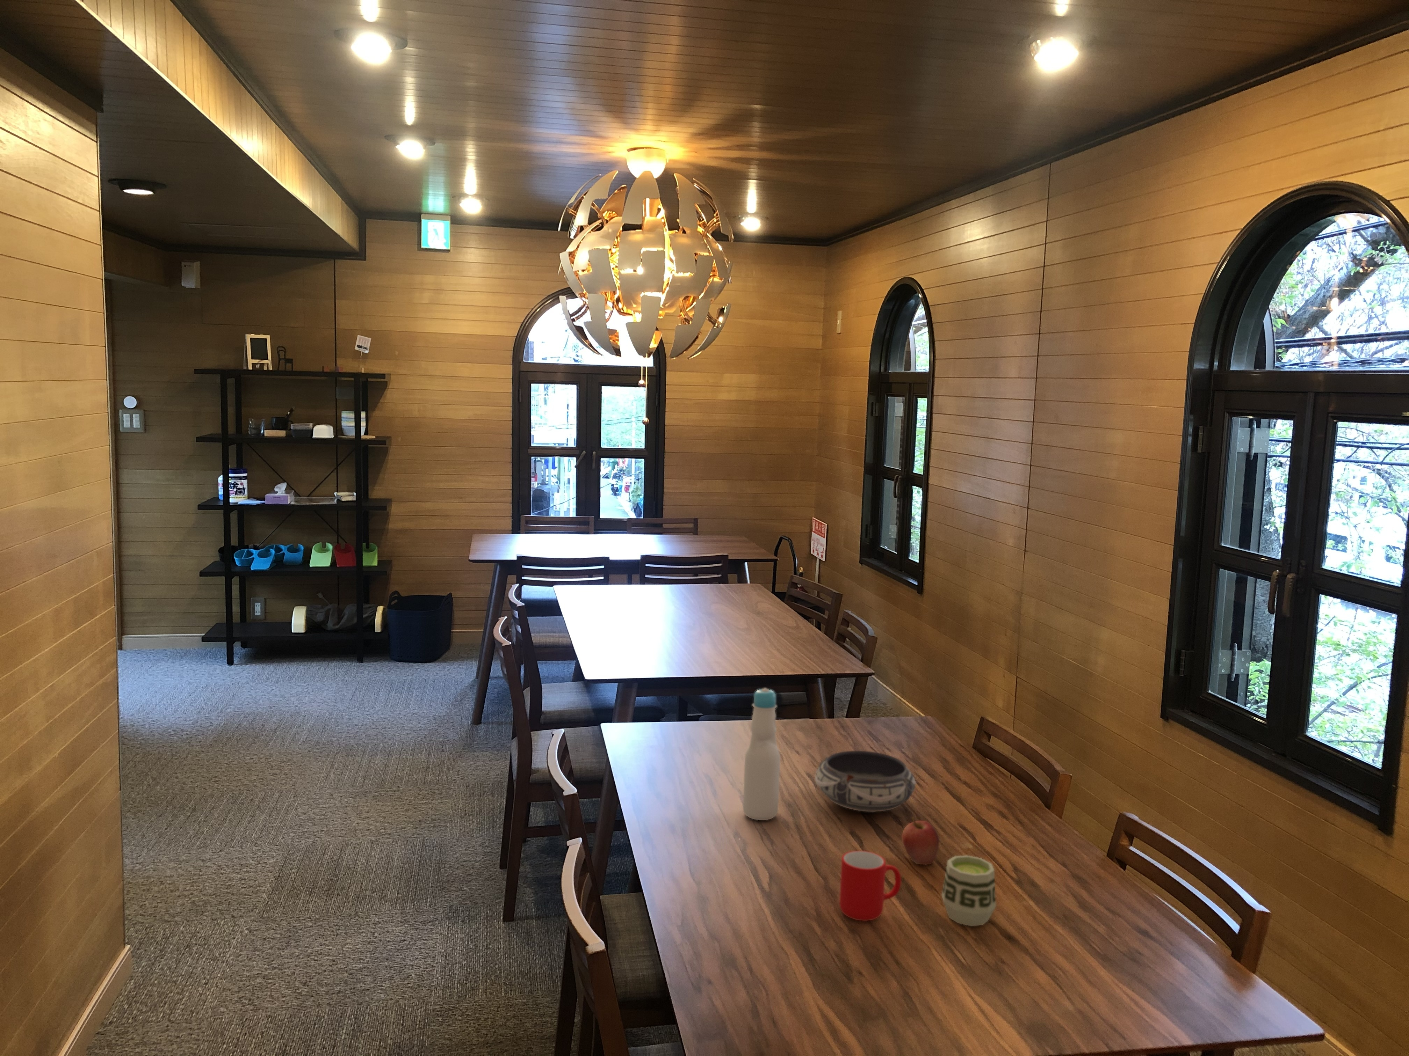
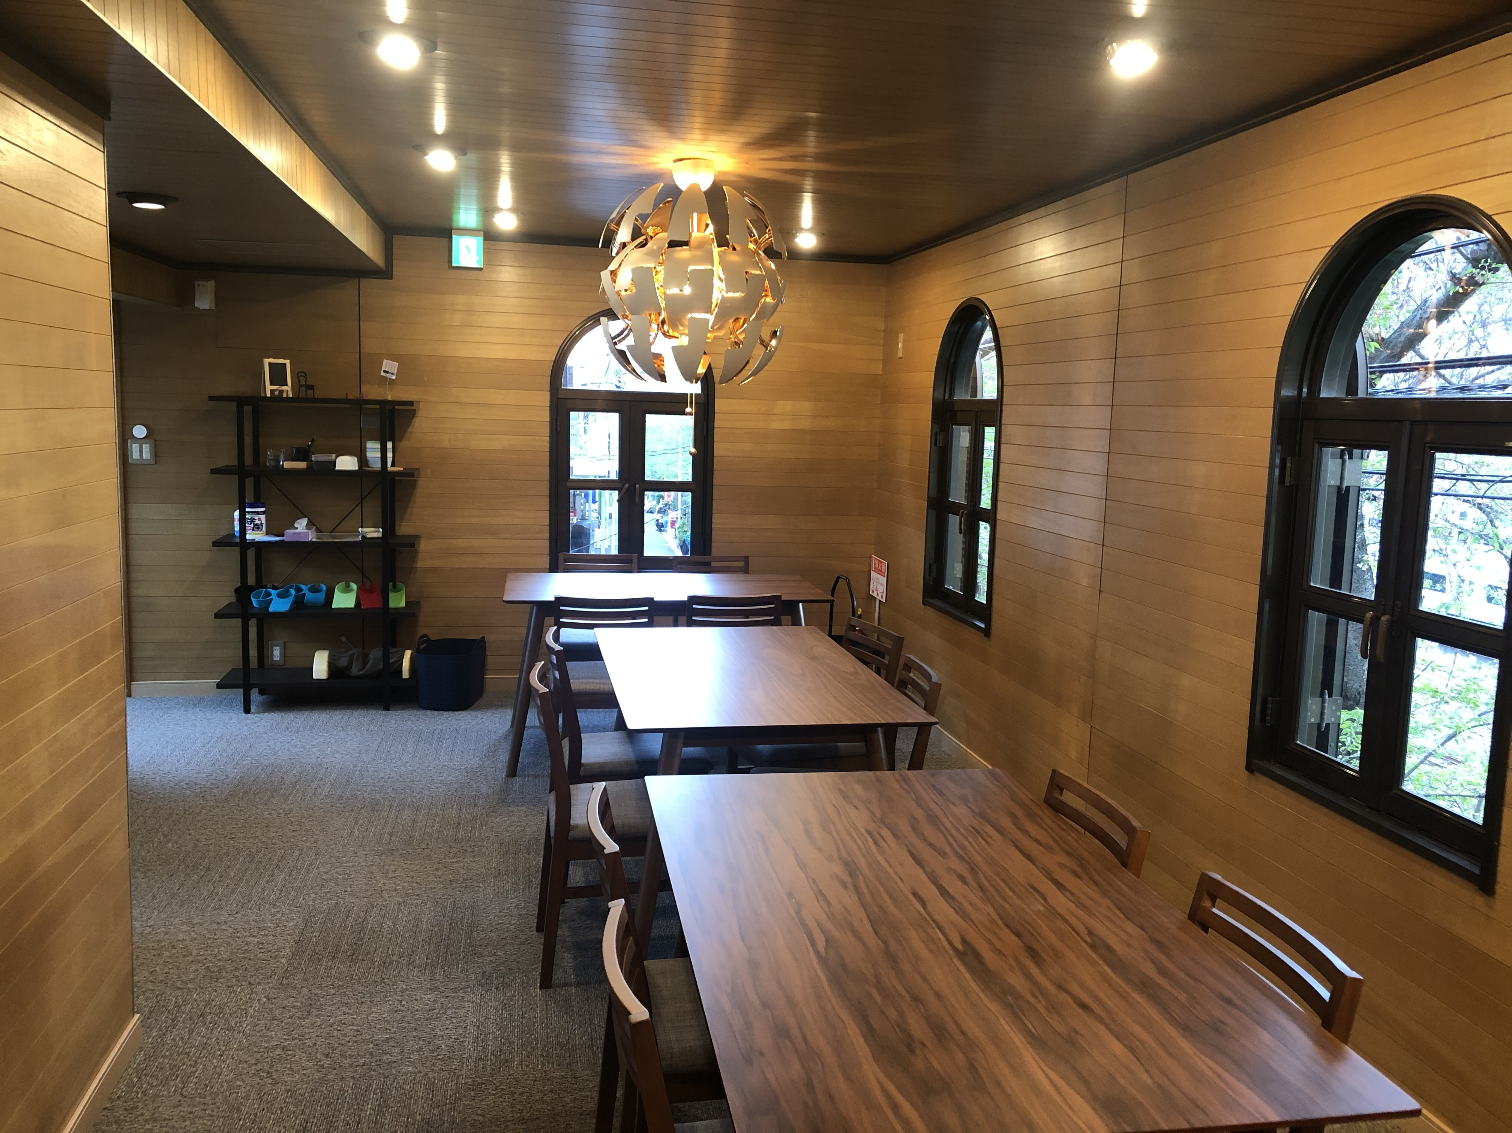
- fruit (920, 840)
- bowl (865, 784)
- bottle (762, 752)
- cup (872, 885)
- cup (969, 891)
